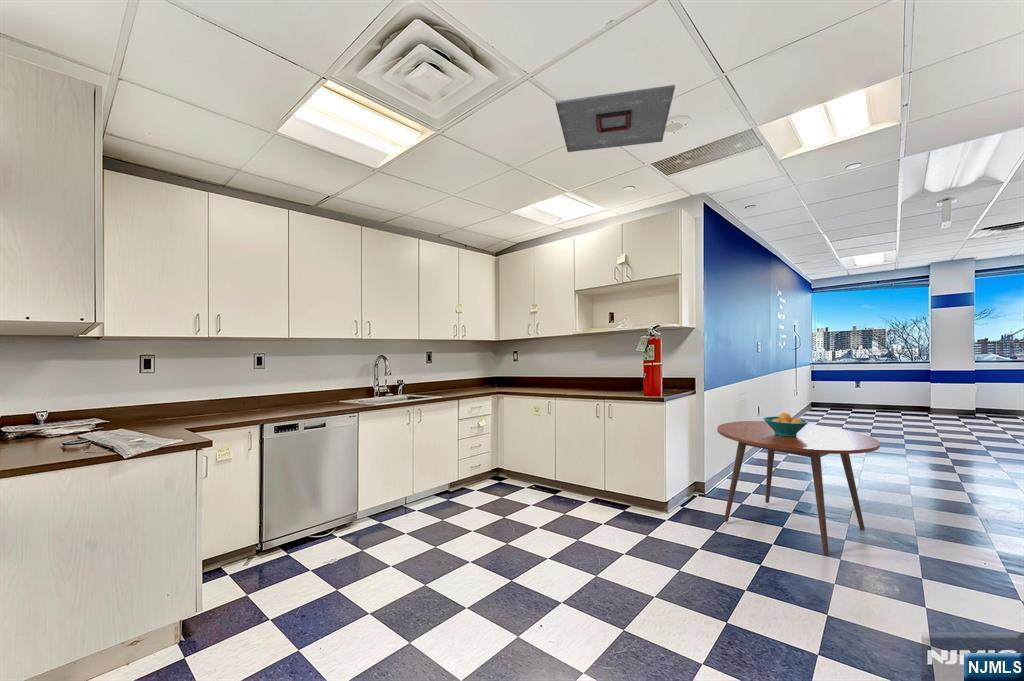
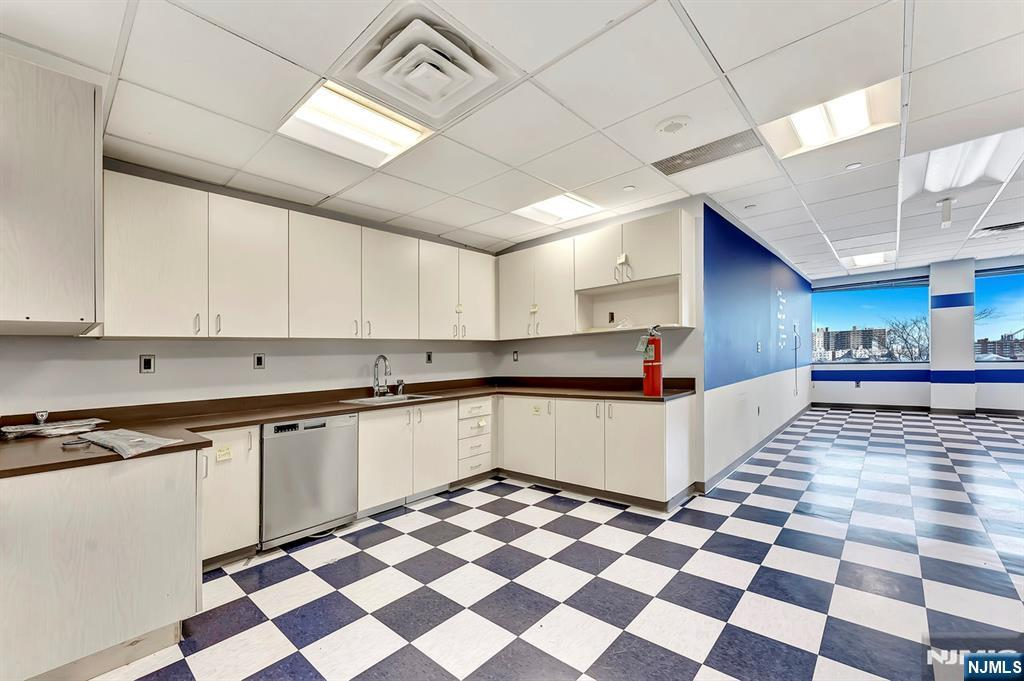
- fruit bowl (785, 423)
- dining table (771, 479)
- ceiling vent (613, 122)
